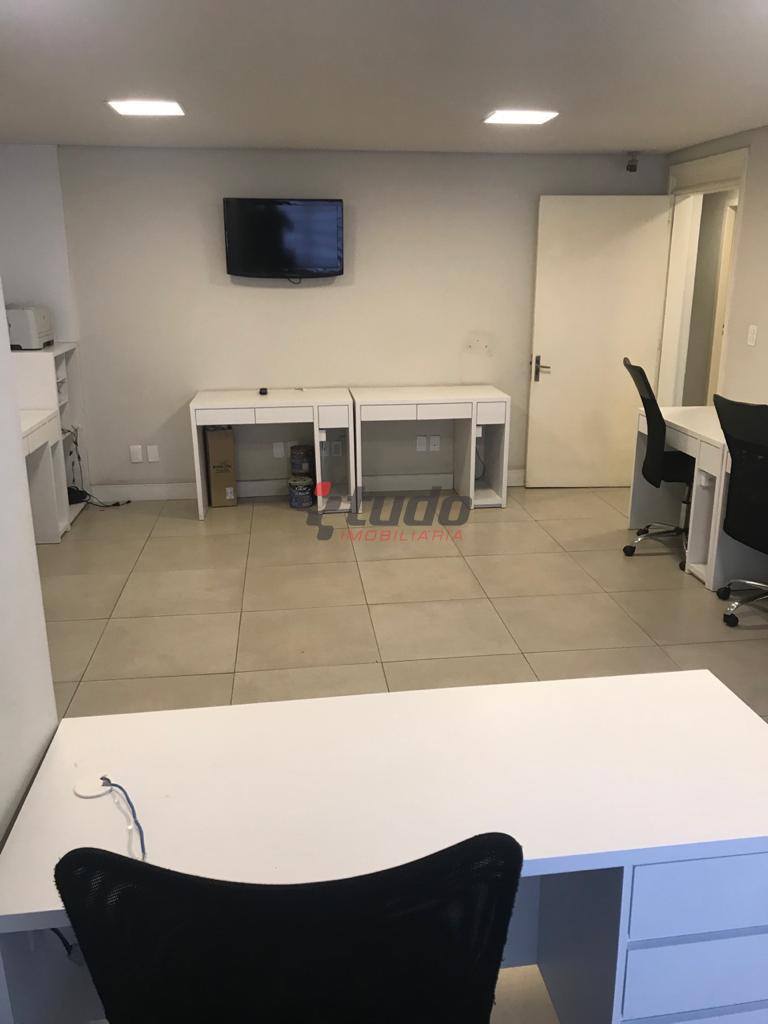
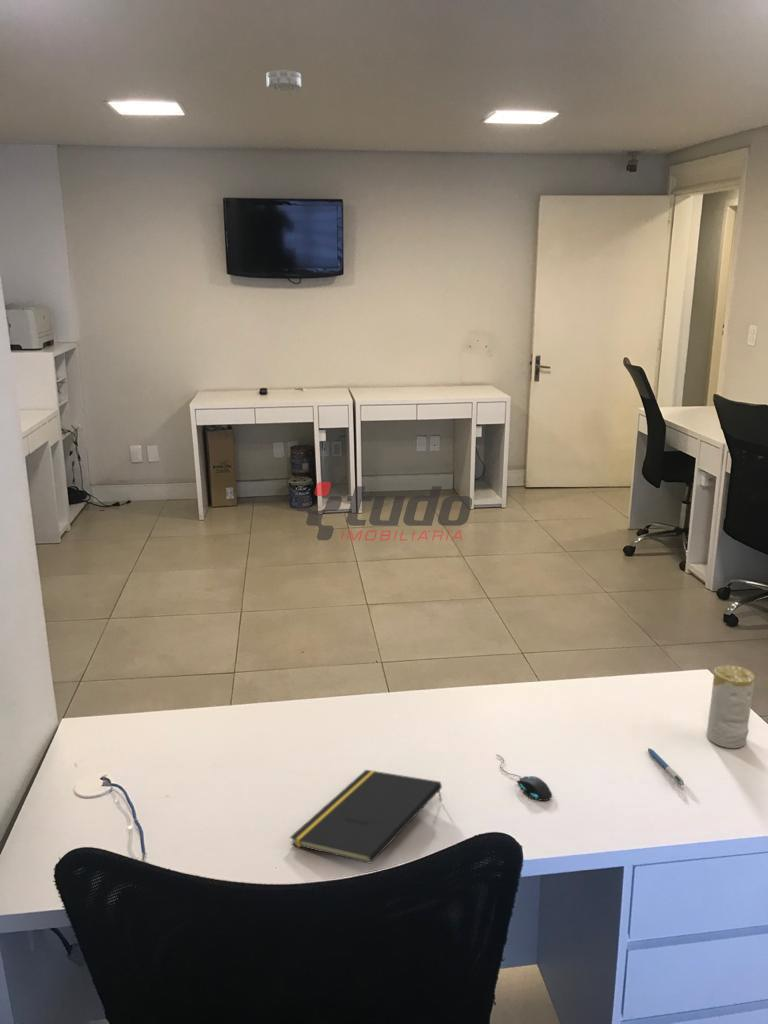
+ mouse (524, 776)
+ notepad (368, 812)
+ pen (665, 765)
+ smoke detector (283, 79)
+ candle (730, 706)
